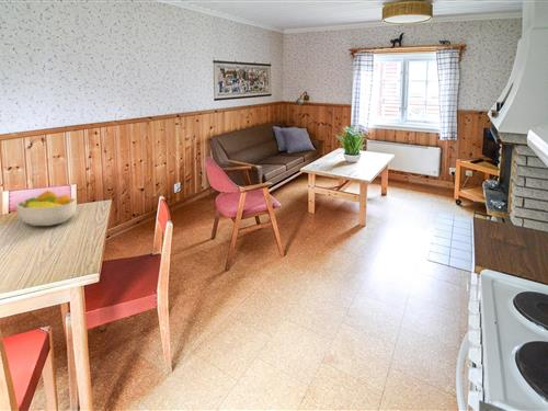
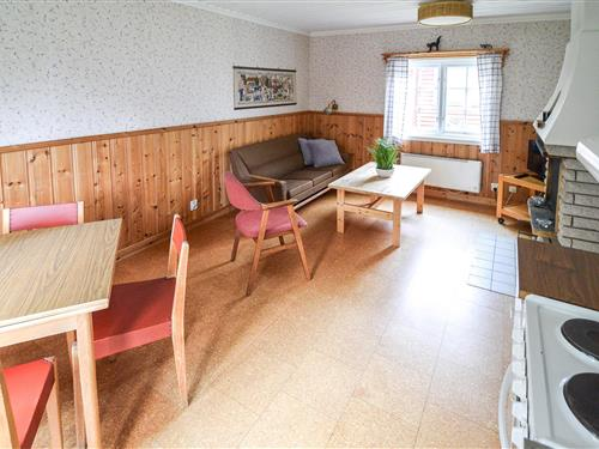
- fruit bowl (47, 206)
